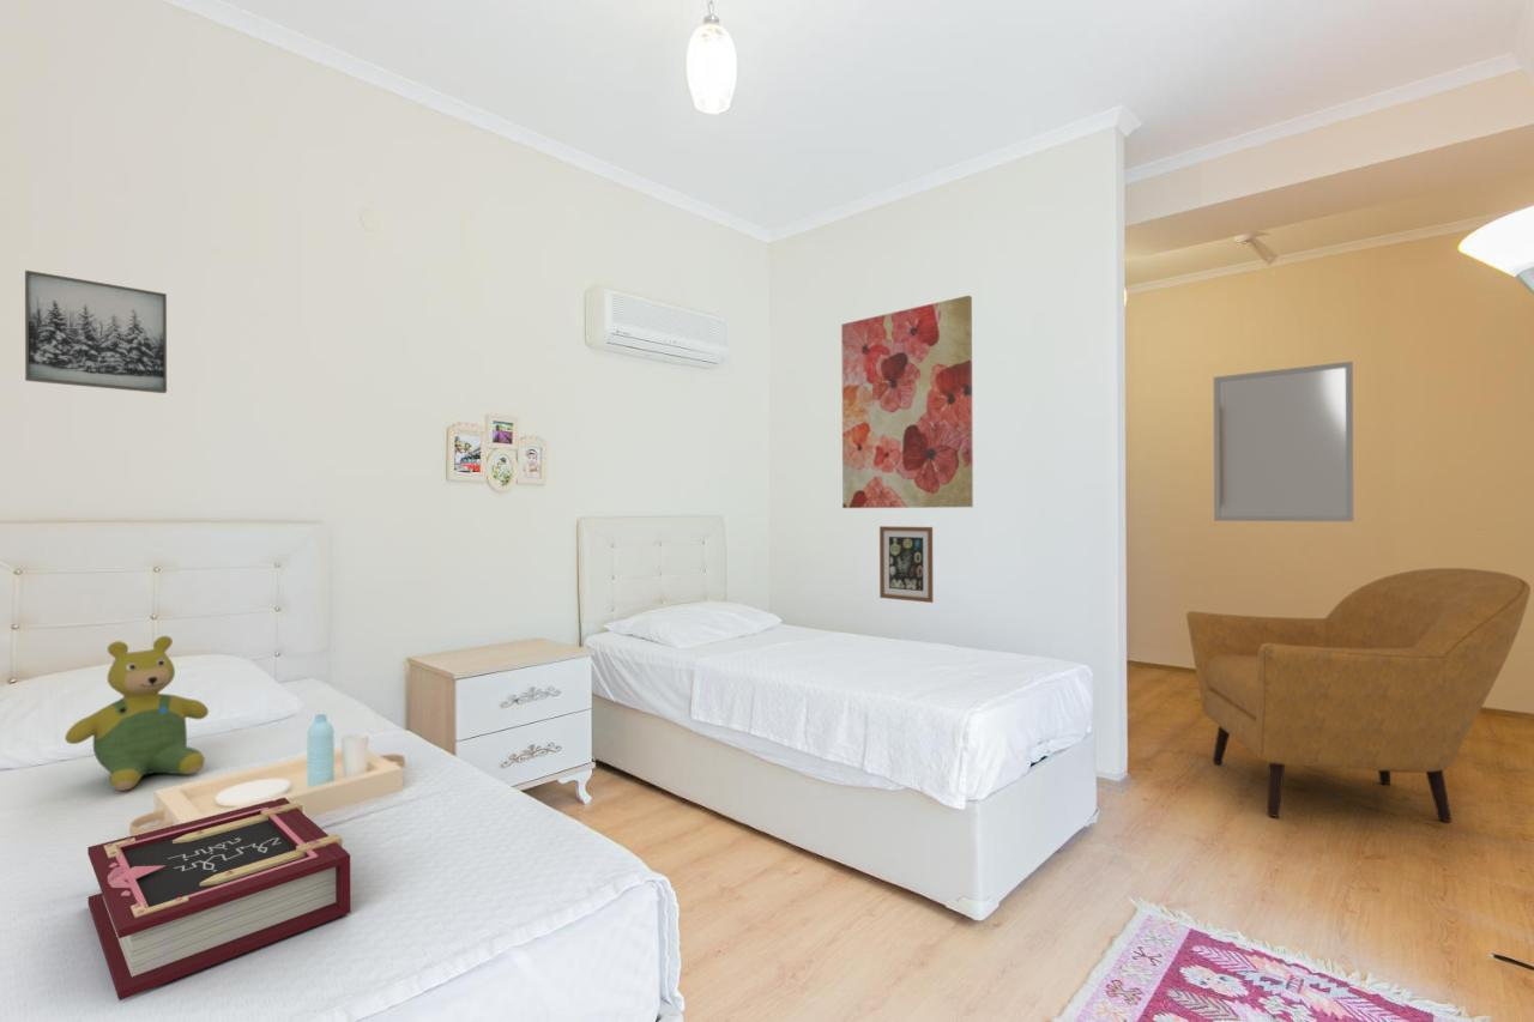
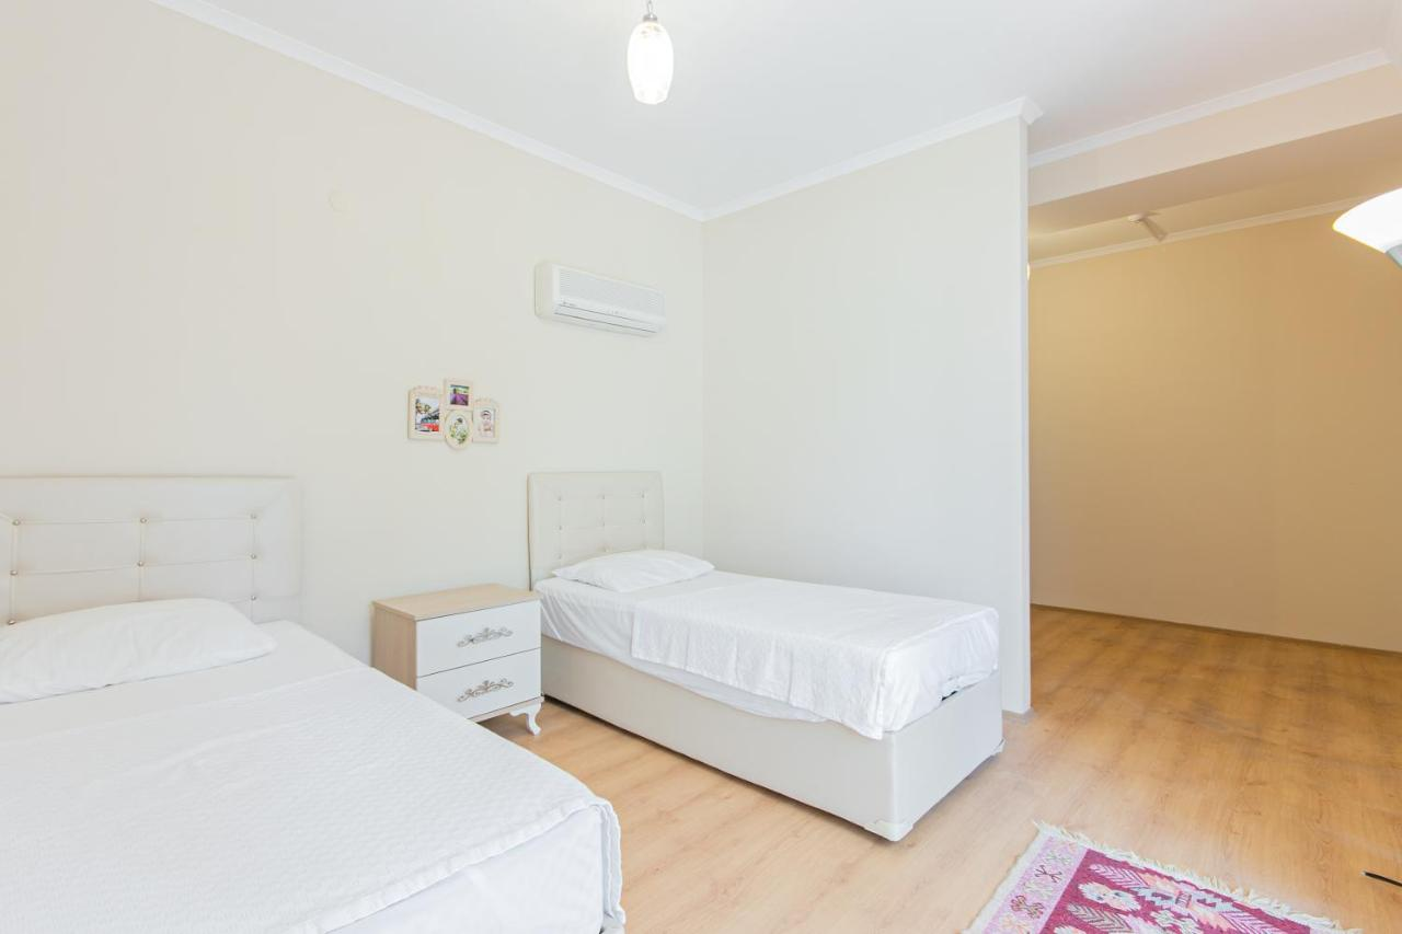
- teddy bear (147, 708)
- book (221, 875)
- serving tray (283, 761)
- wall art (98, 334)
- wall art (905, 563)
- wall art (902, 409)
- home mirror (1280, 445)
- armchair (1351, 682)
